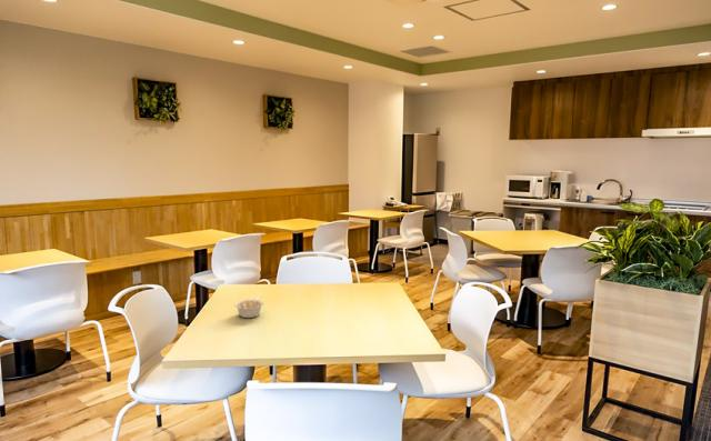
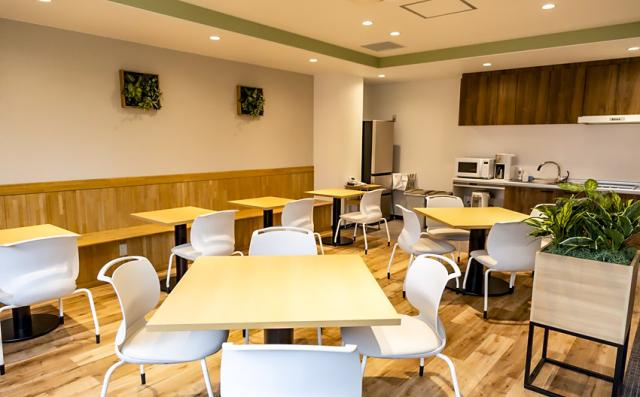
- legume (249, 308)
